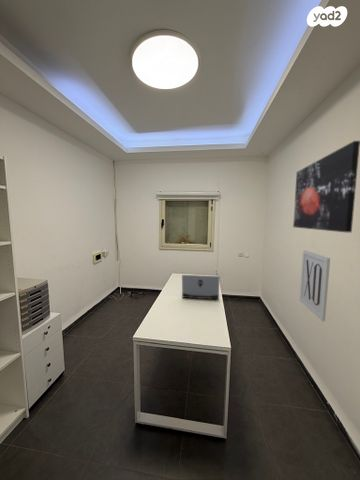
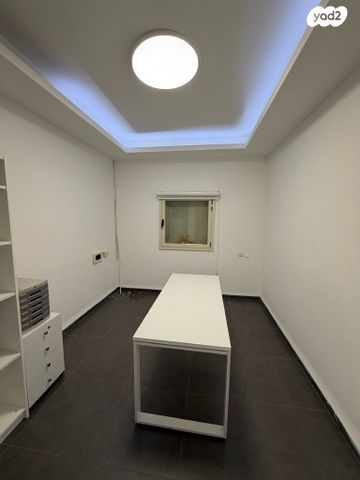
- laptop computer (200, 283)
- wall art (312, 282)
- wall art (317, 195)
